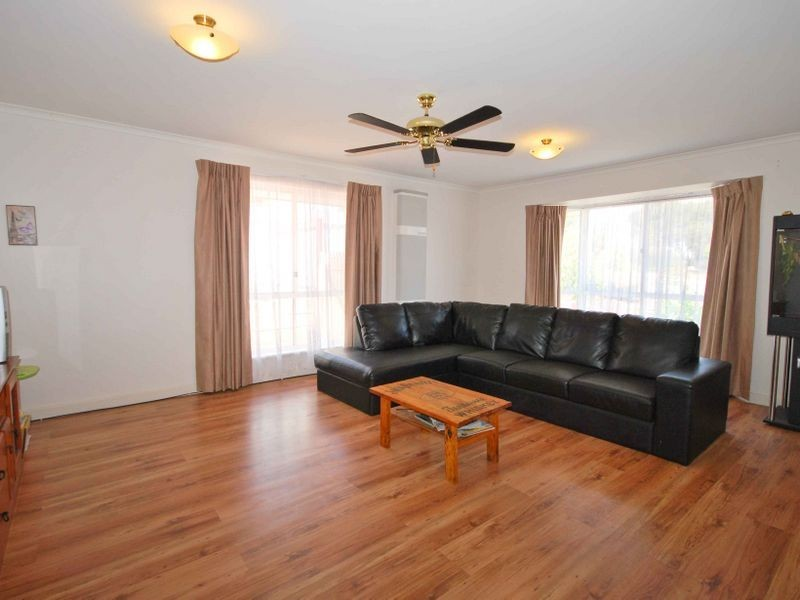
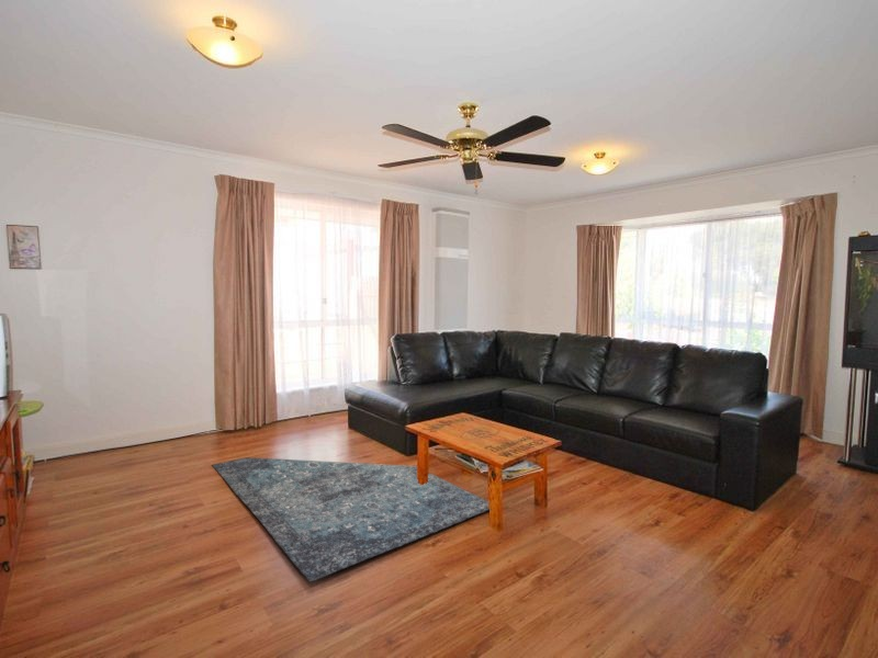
+ rug (339, 483)
